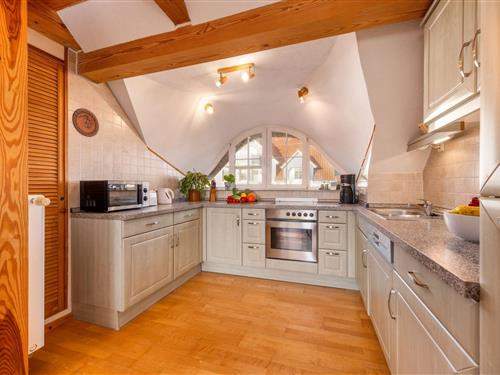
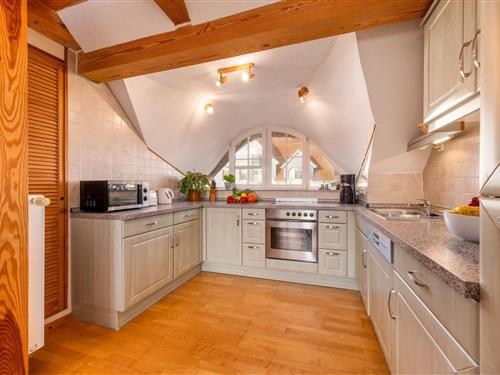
- decorative plate (85, 122)
